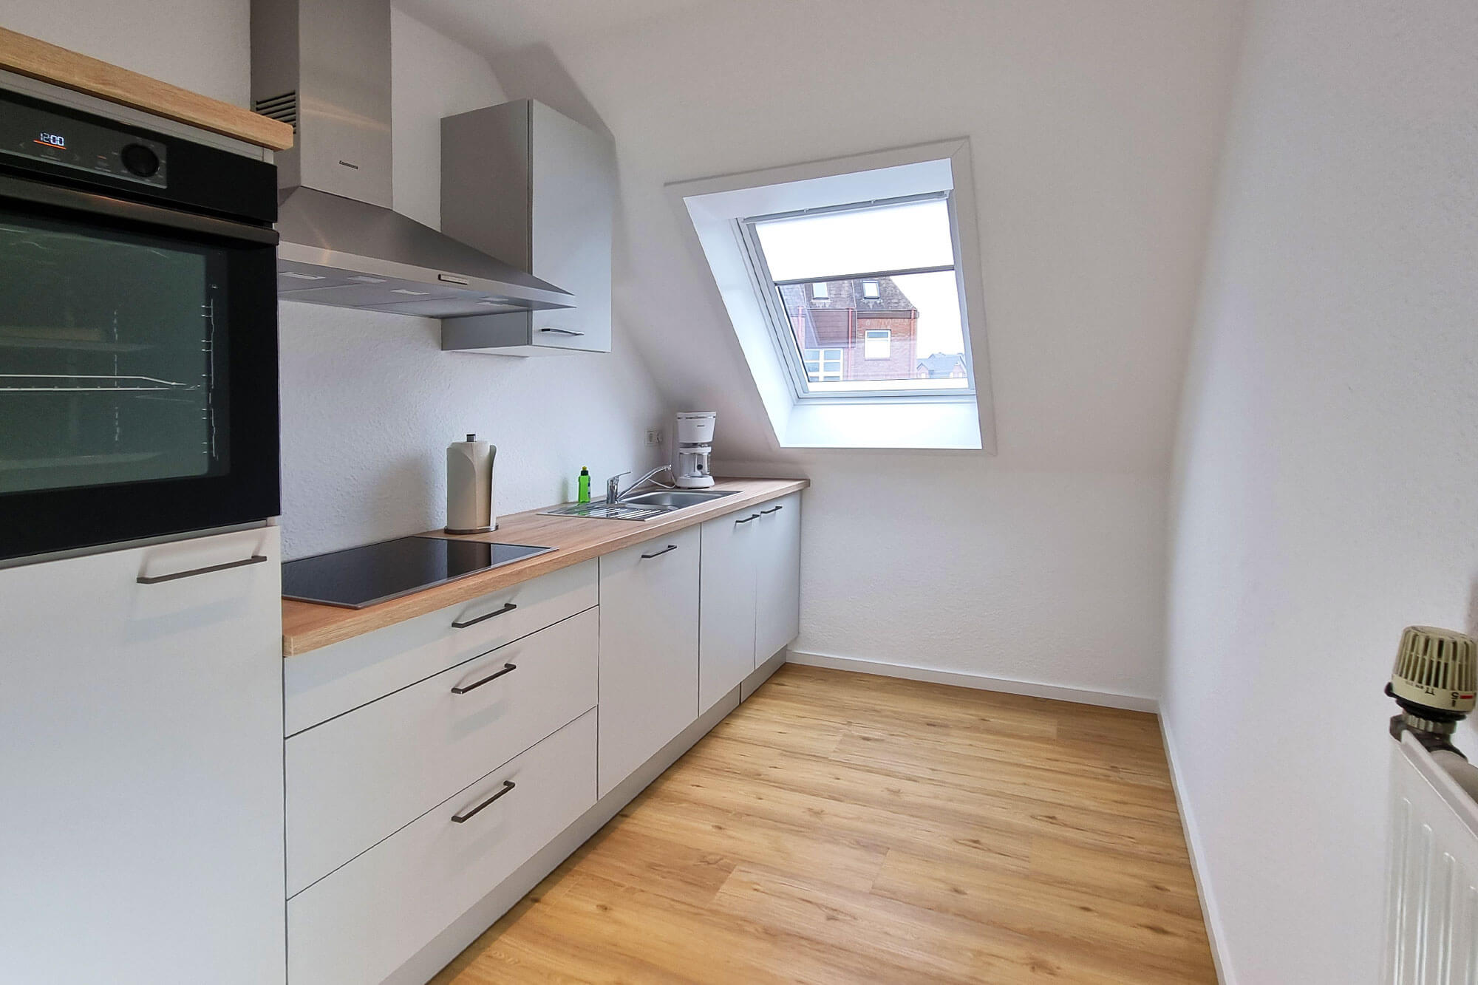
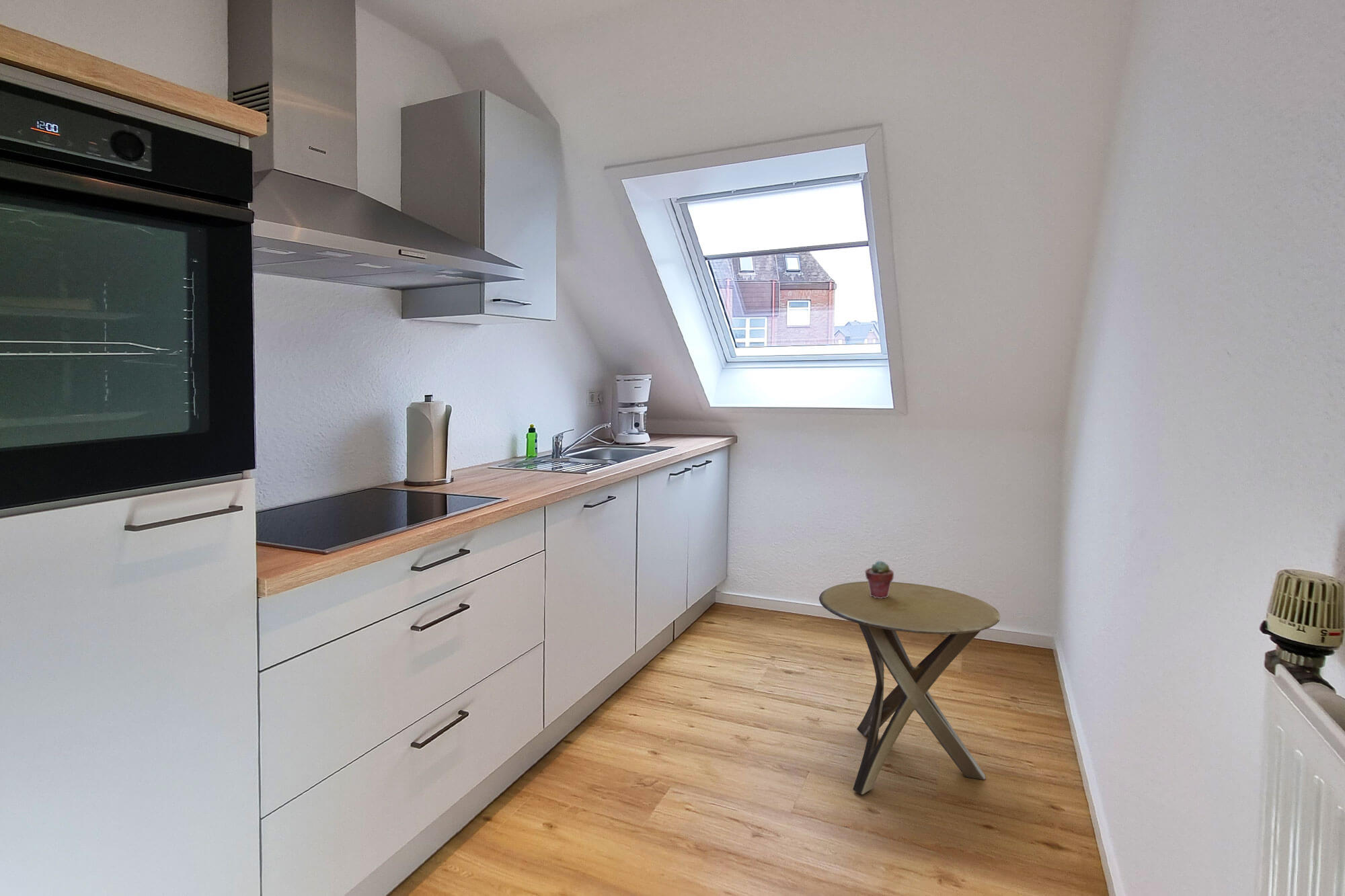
+ side table (902, 684)
+ potted succulent (879, 577)
